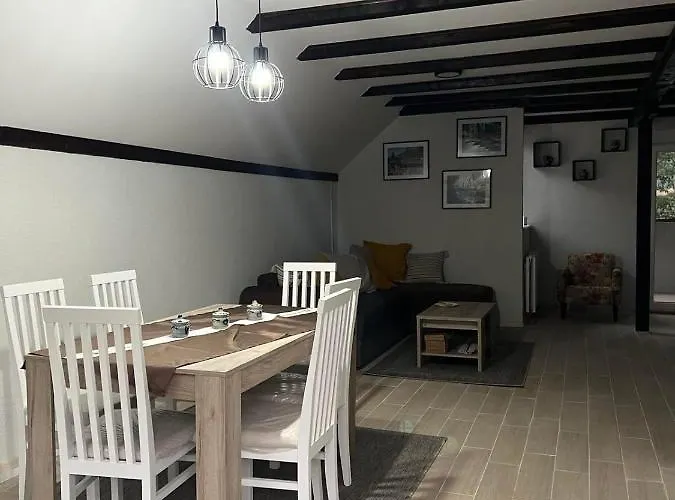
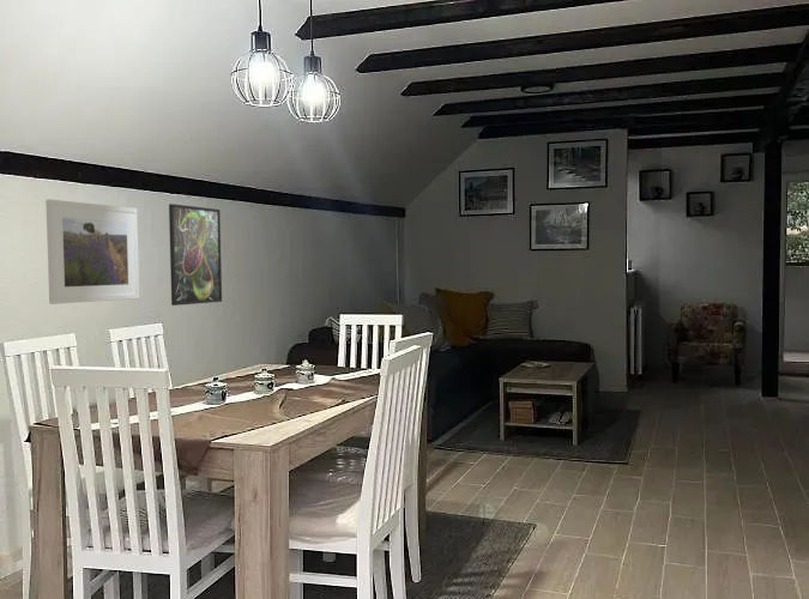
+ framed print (197, 255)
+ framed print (96, 253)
